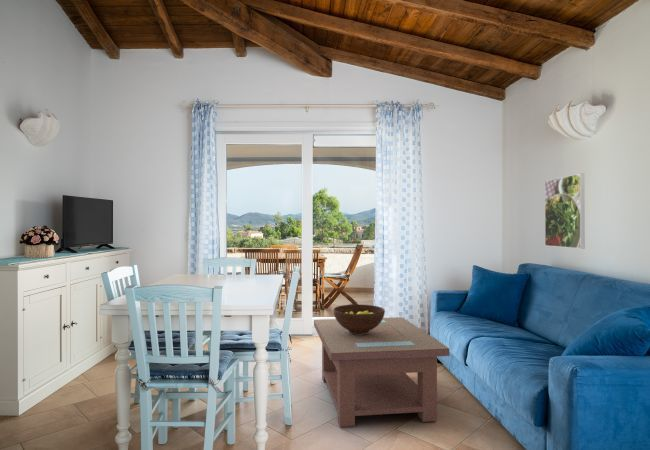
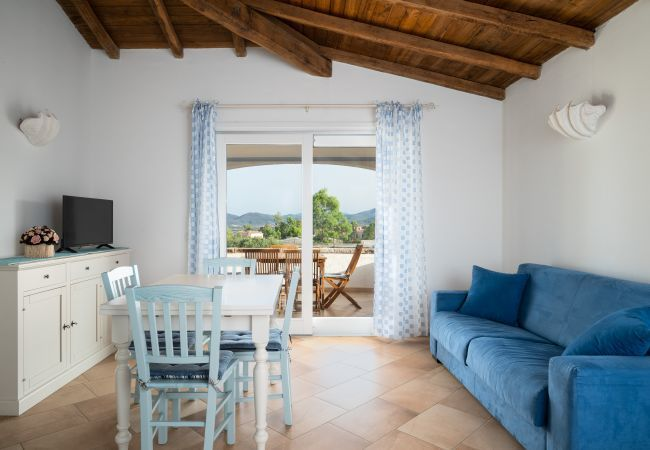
- coffee table (372, 364)
- fruit bowl (358, 320)
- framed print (563, 212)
